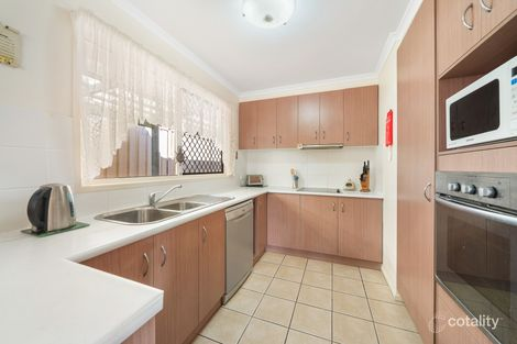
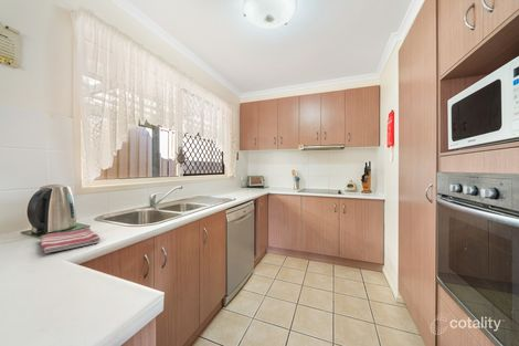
+ dish towel (70, 238)
